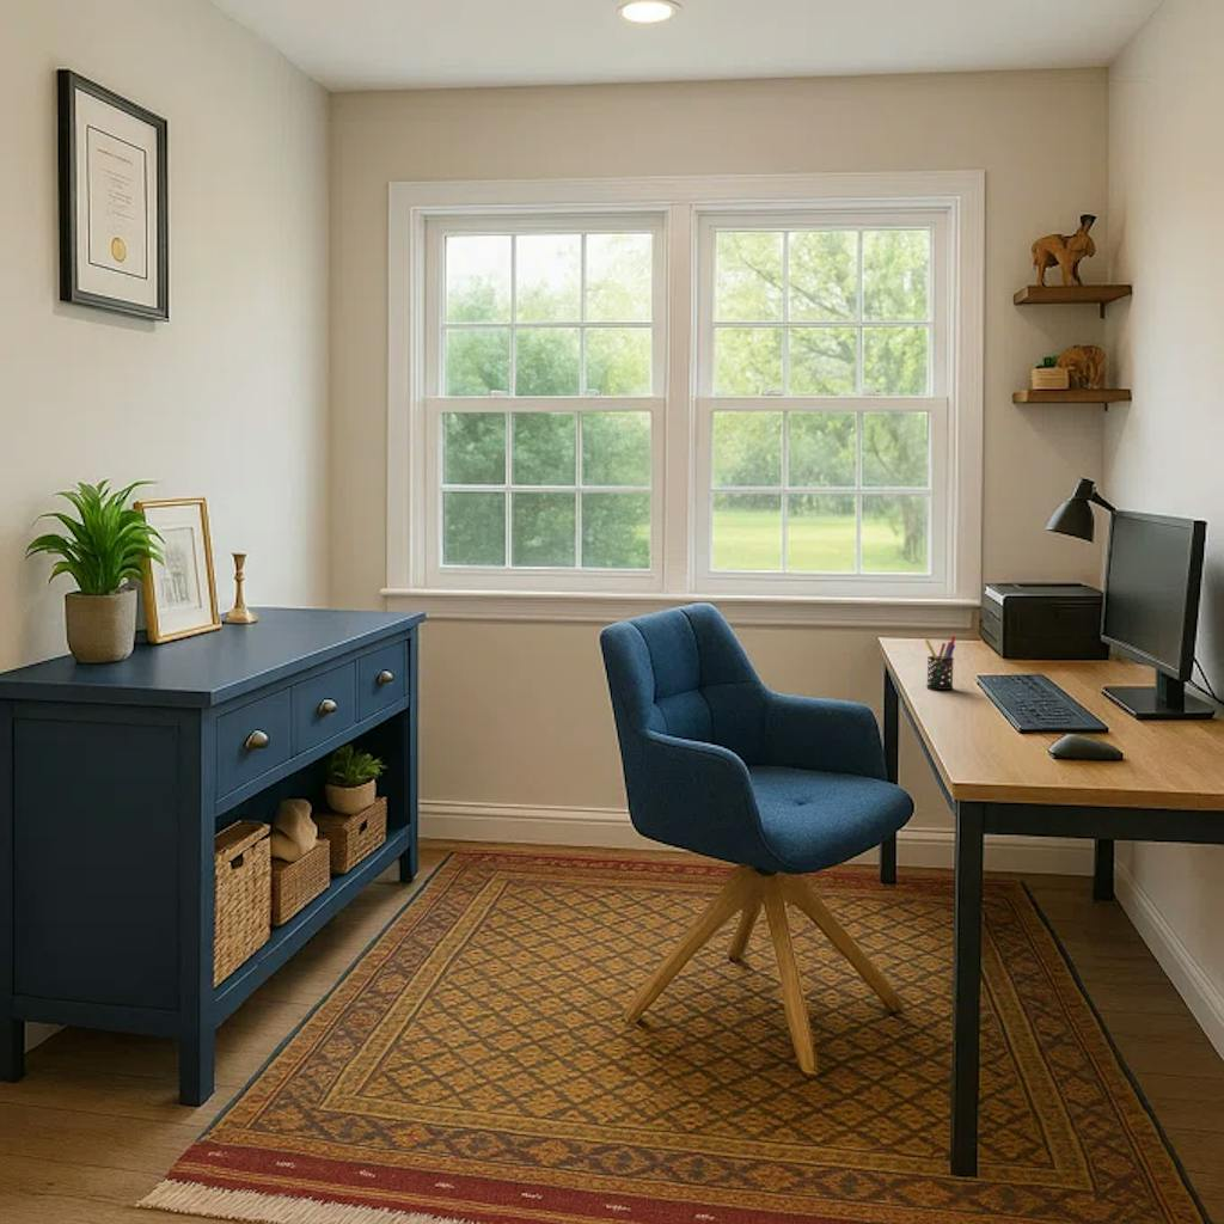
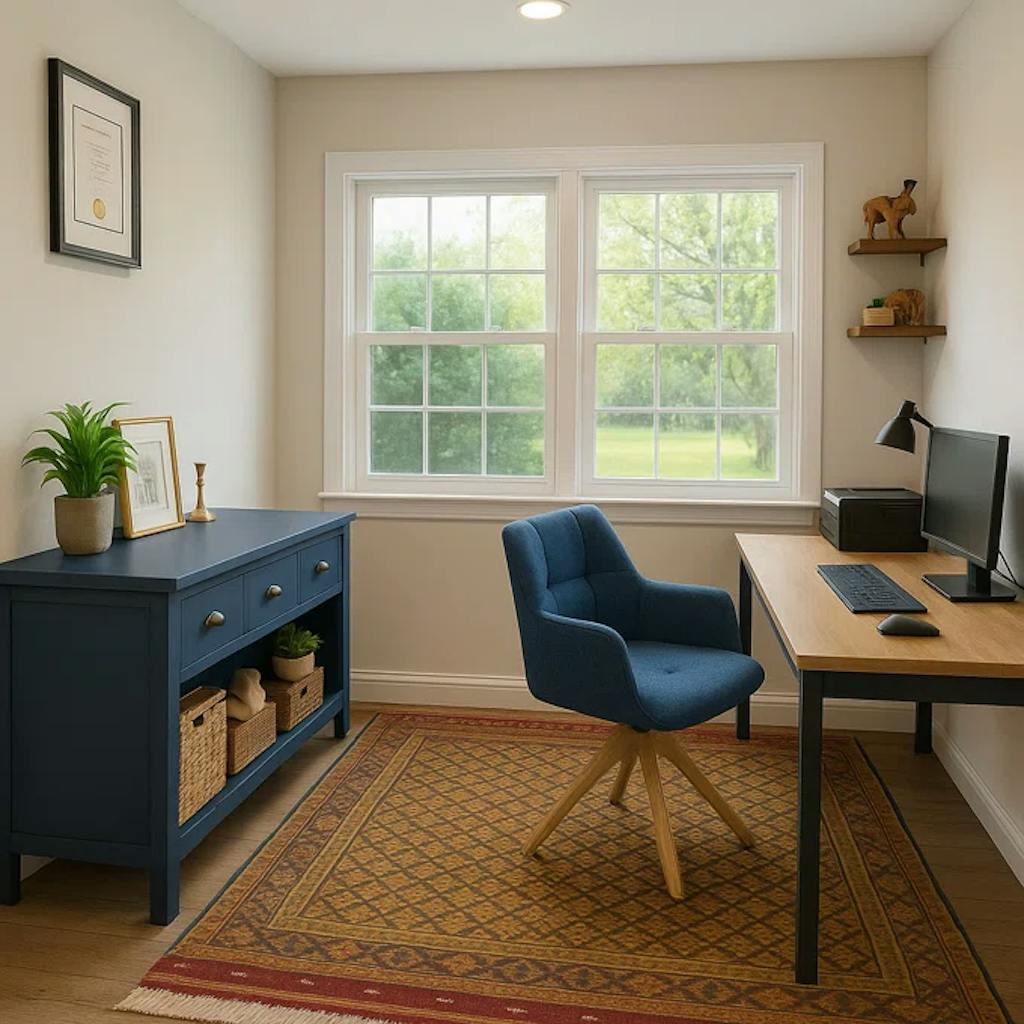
- pen holder (943, 661)
